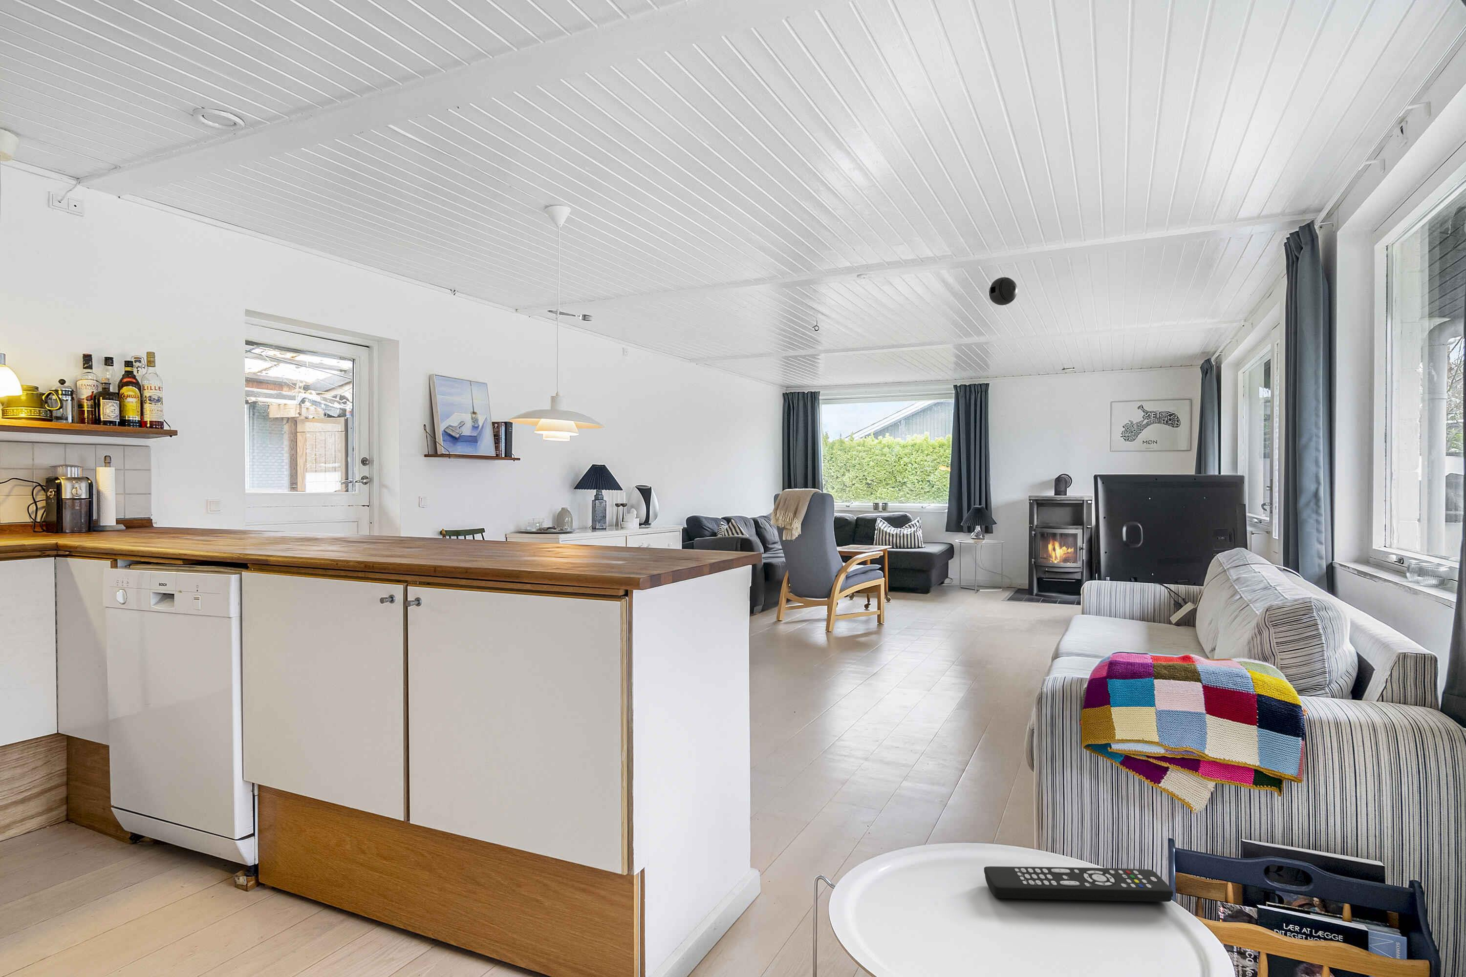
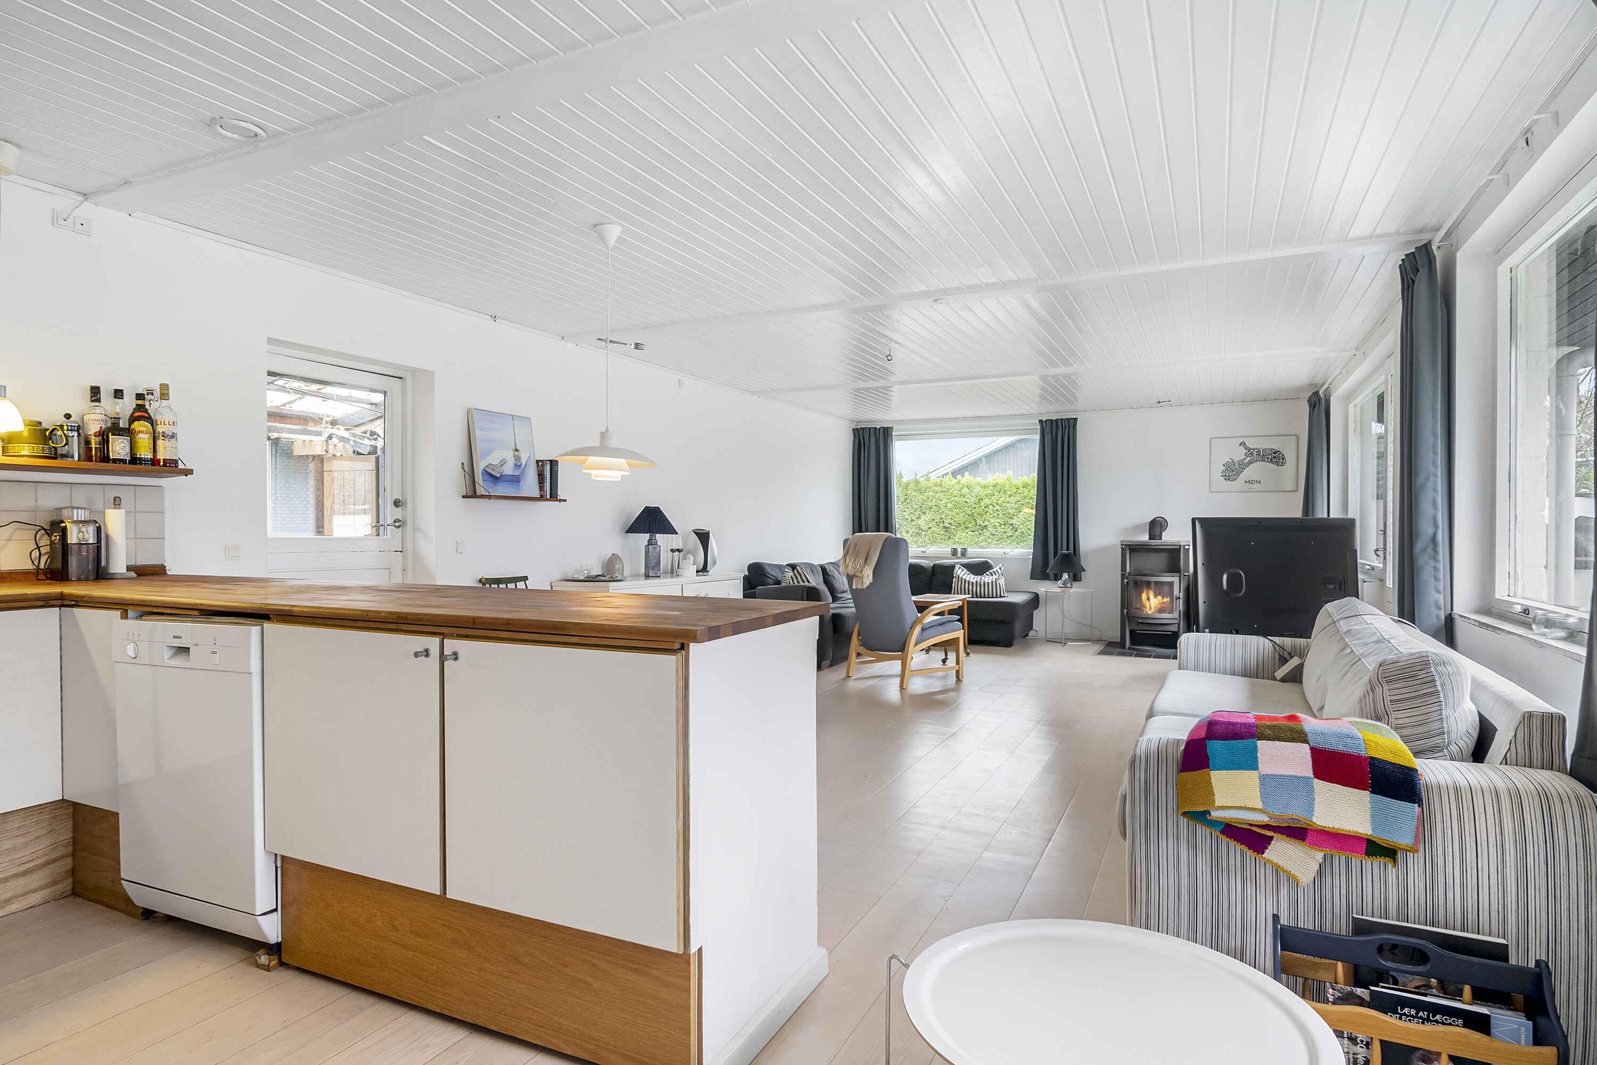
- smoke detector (1002, 291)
- remote control (1076, 884)
